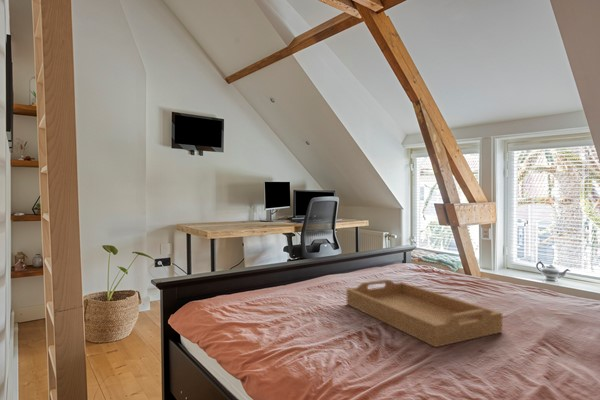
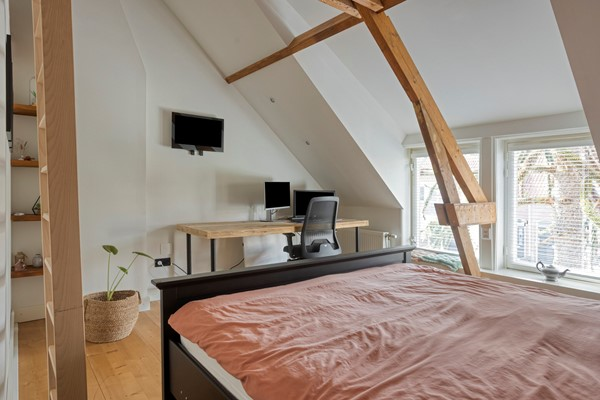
- serving tray (415, 305)
